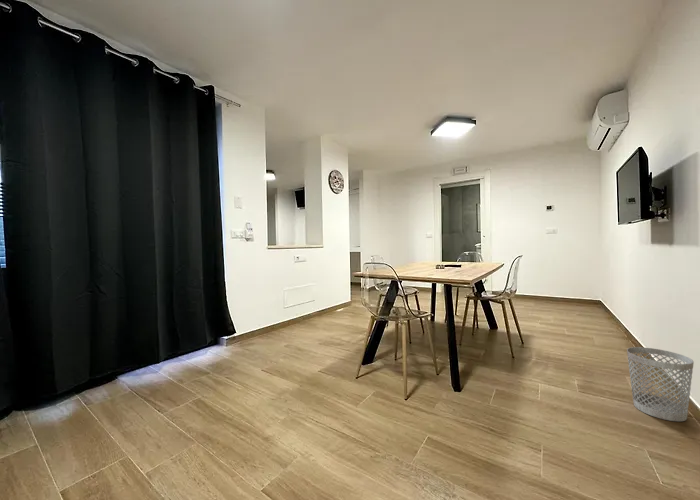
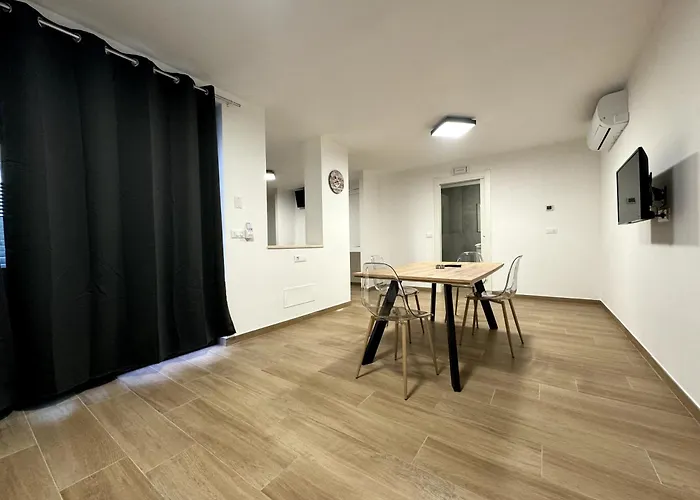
- wastebasket (658, 382)
